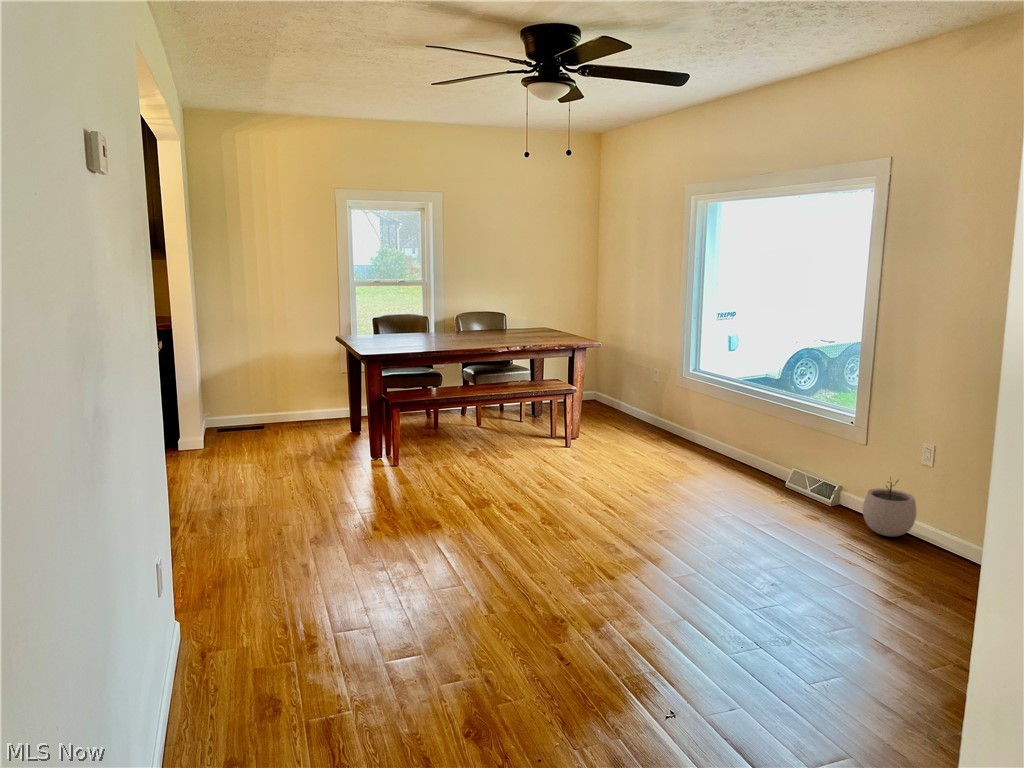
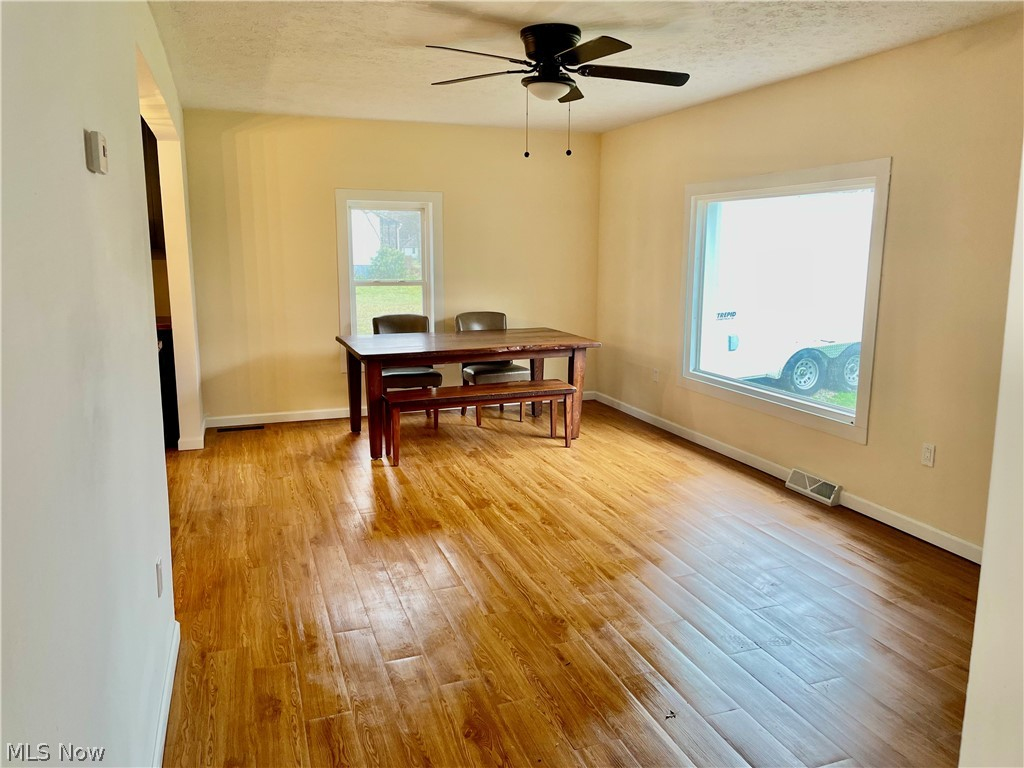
- plant pot (889, 505)
